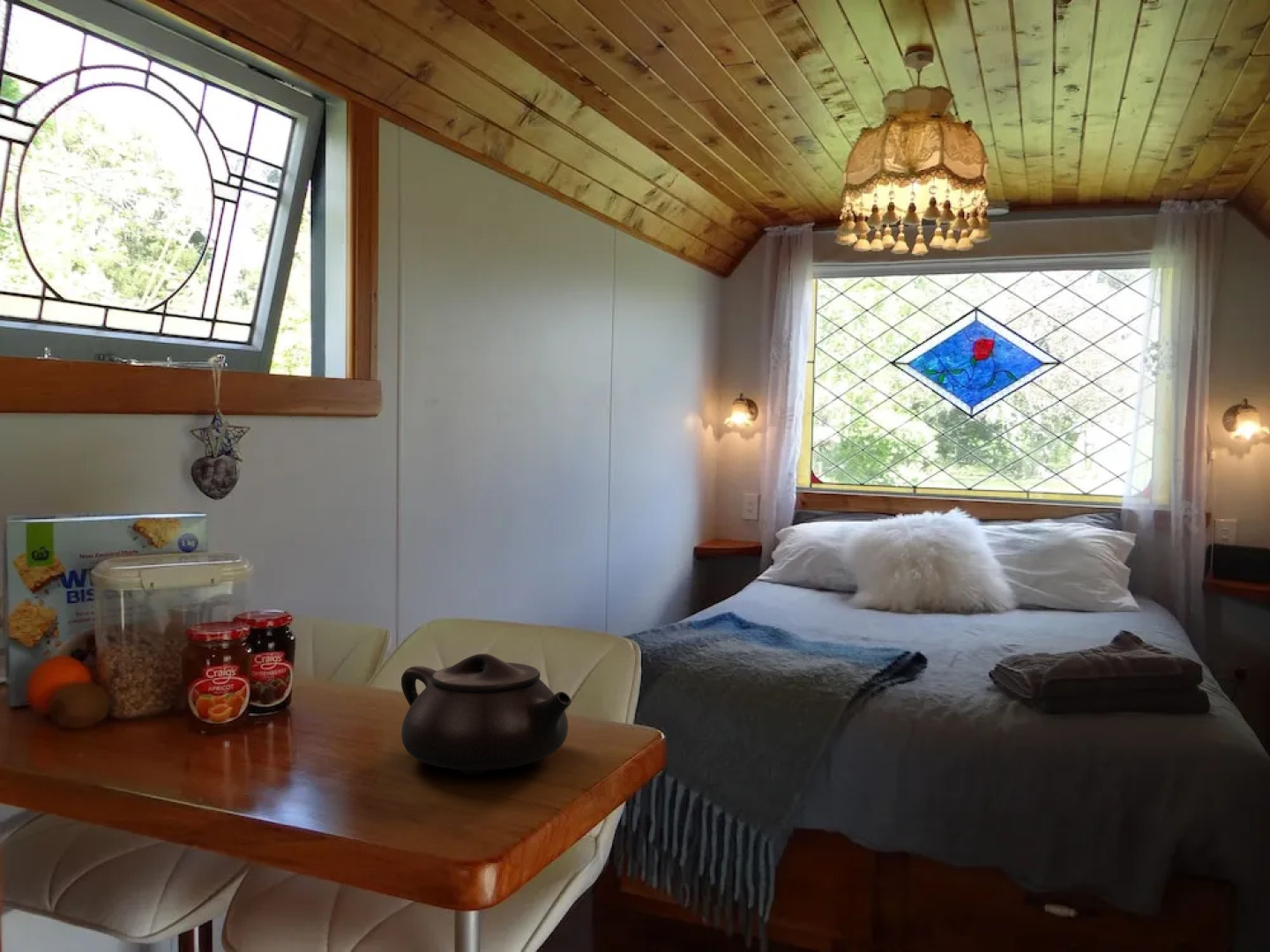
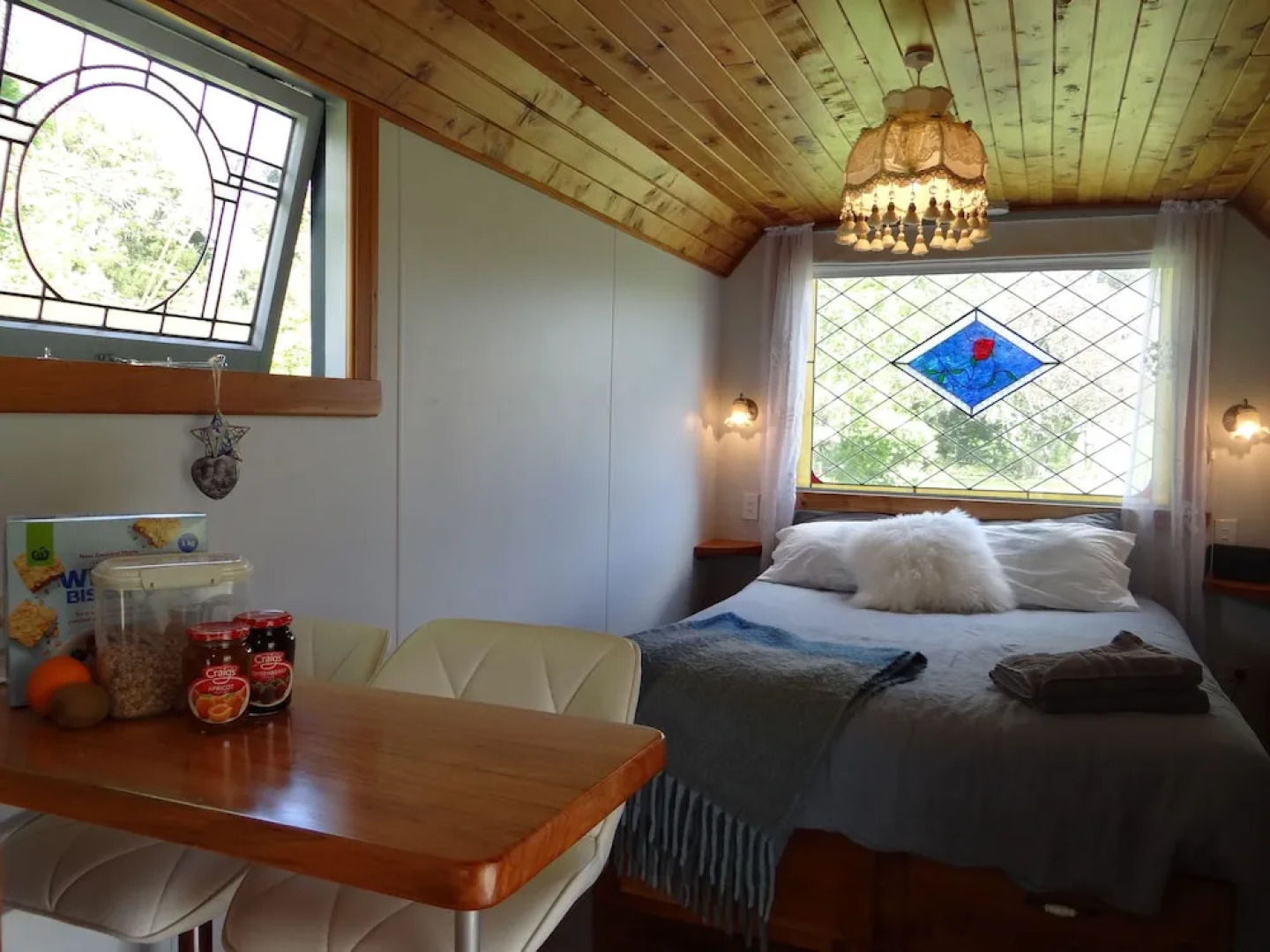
- teapot (485, 703)
